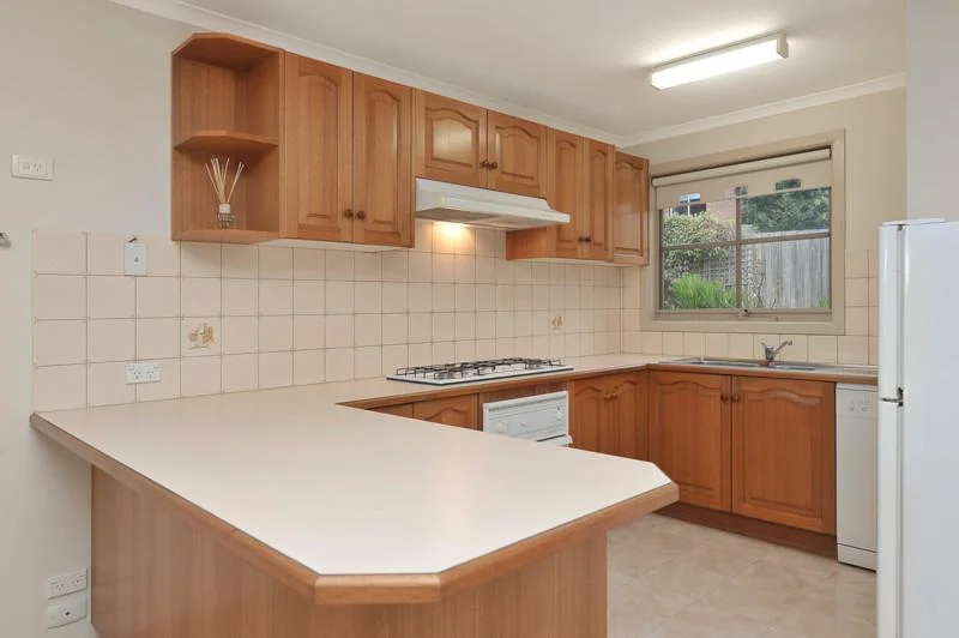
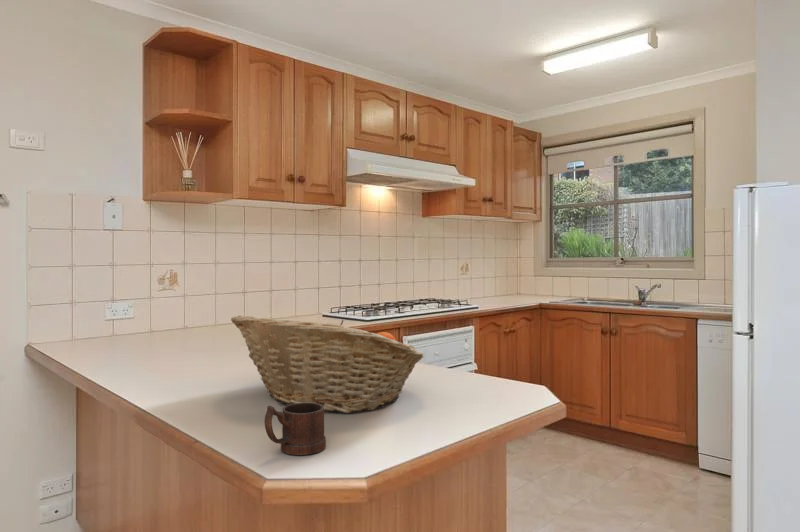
+ fruit basket (326, 354)
+ mug (294, 425)
